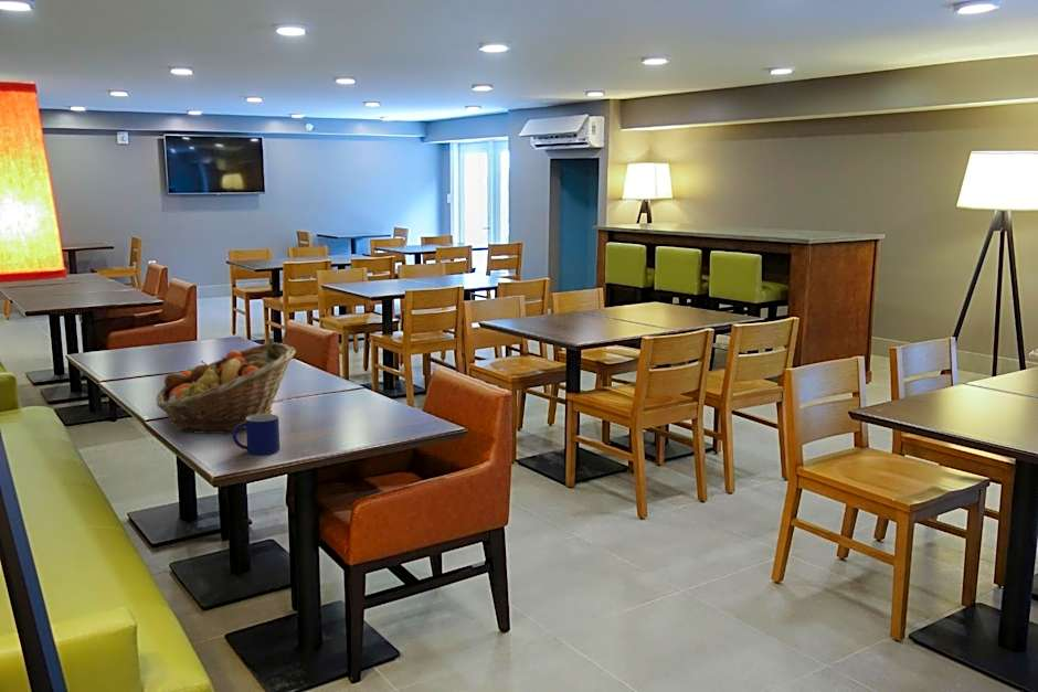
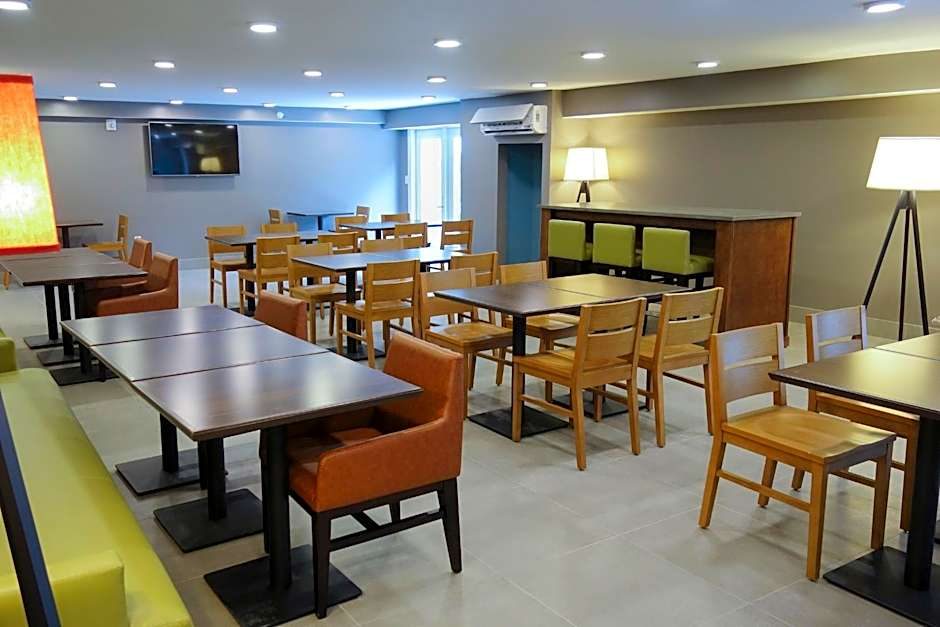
- mug (255, 435)
- fruit basket (226, 384)
